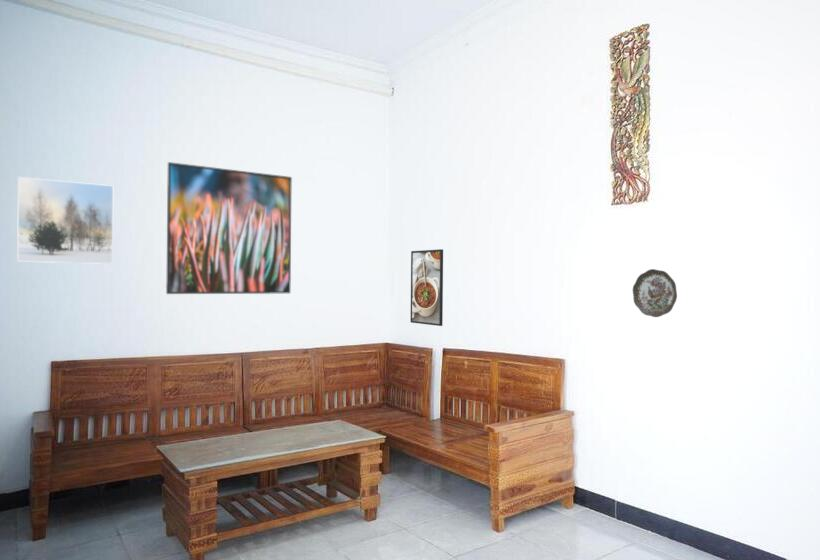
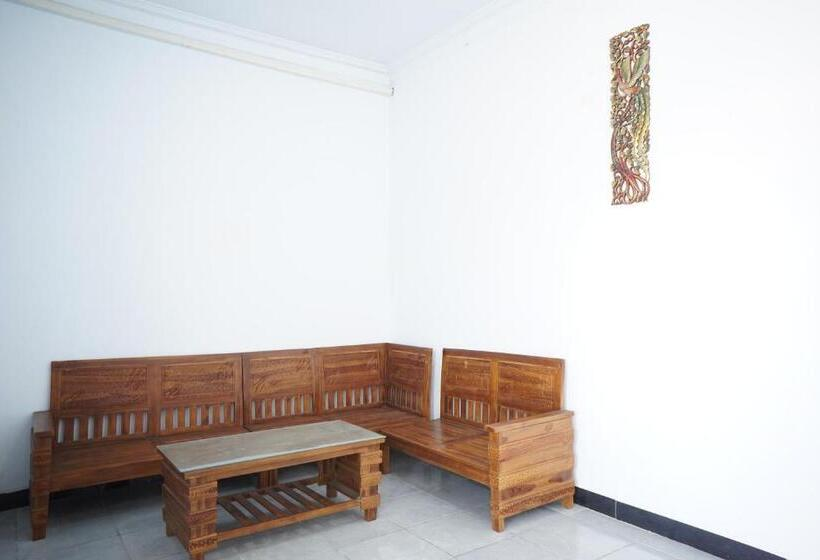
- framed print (232, 231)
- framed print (67, 222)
- decorative plate (655, 293)
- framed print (426, 287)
